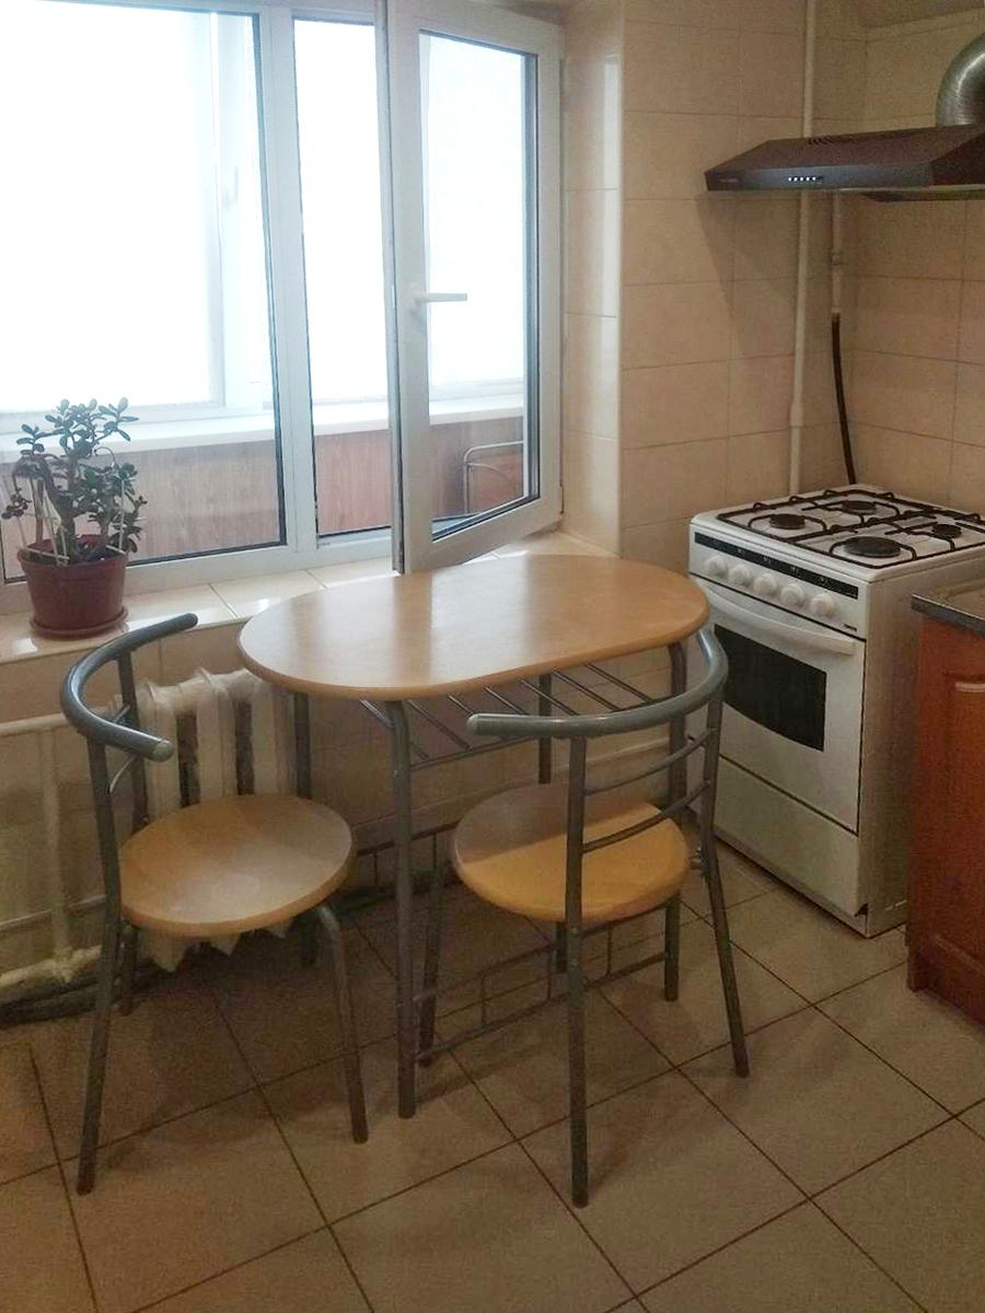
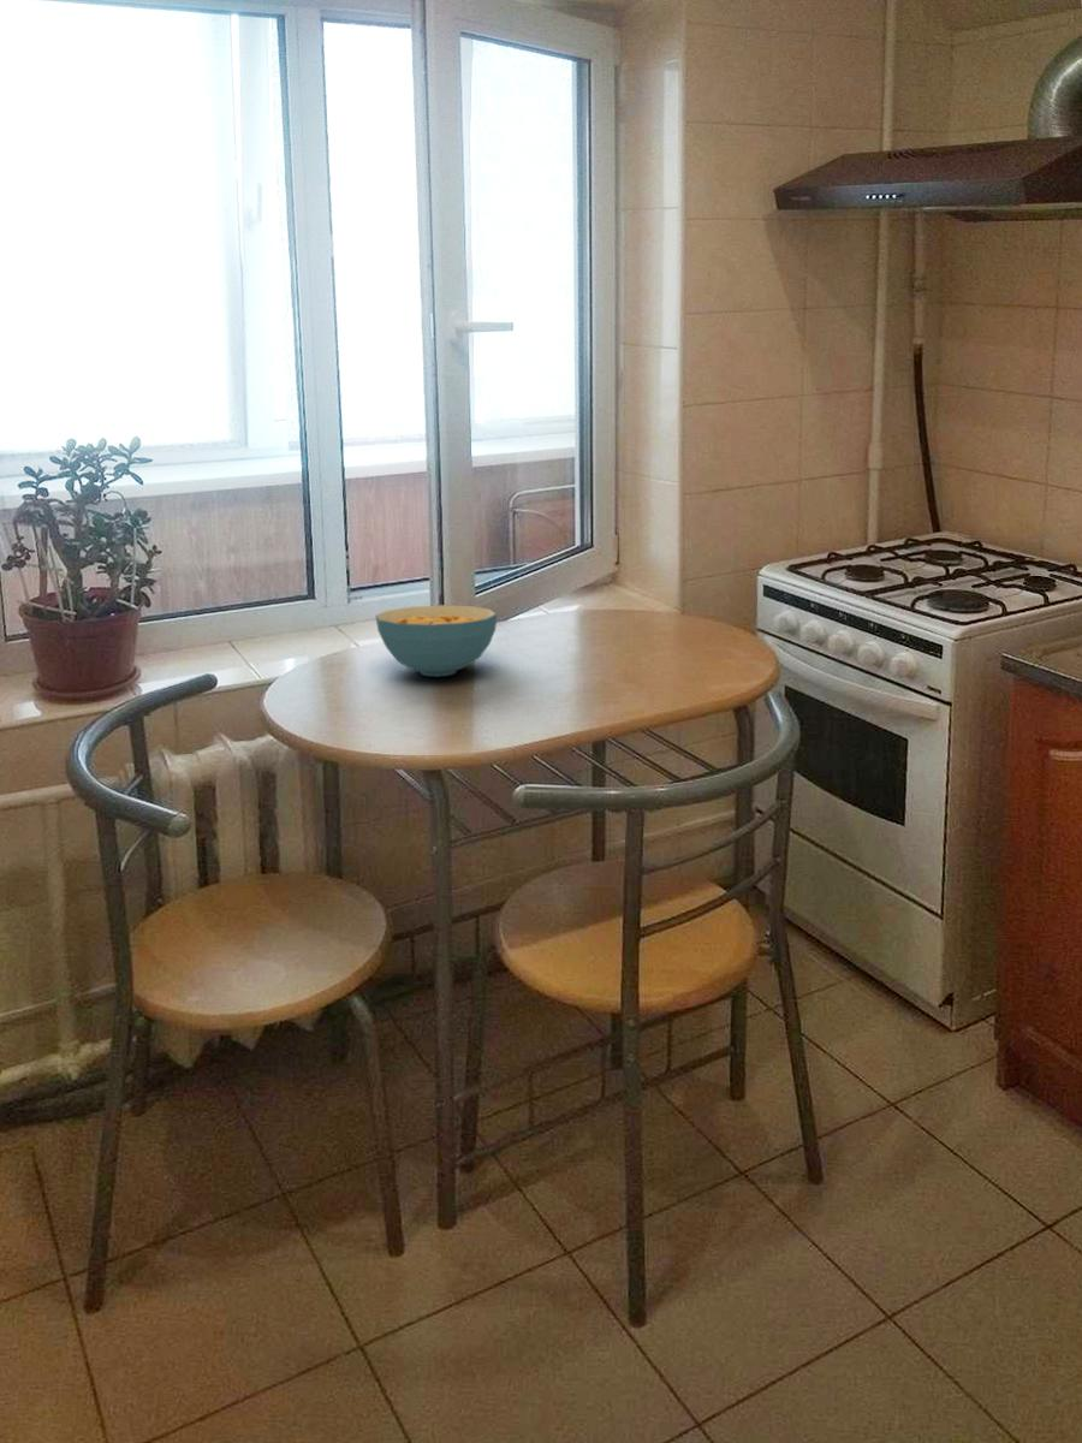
+ cereal bowl (436, 643)
